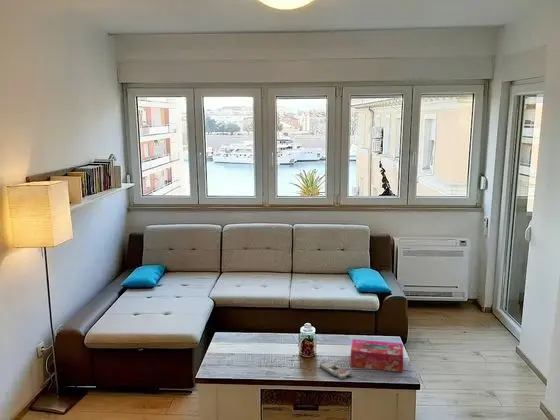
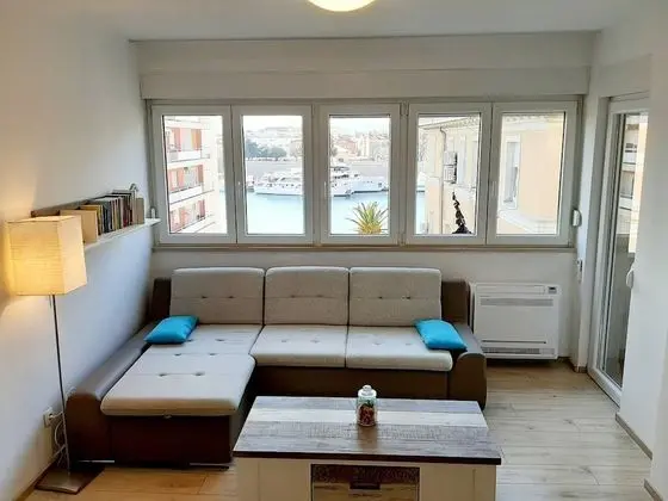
- tissue box (376, 355)
- remote control (334, 369)
